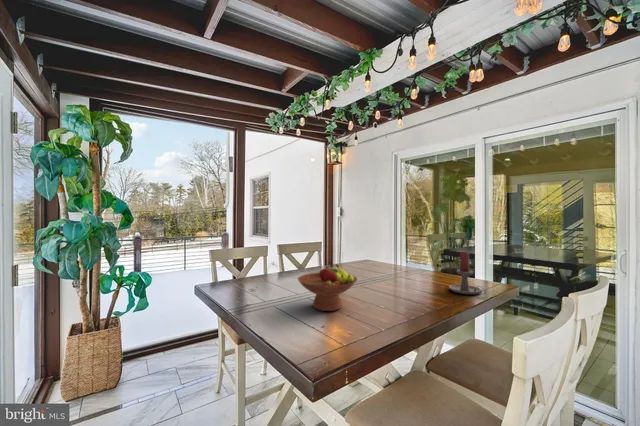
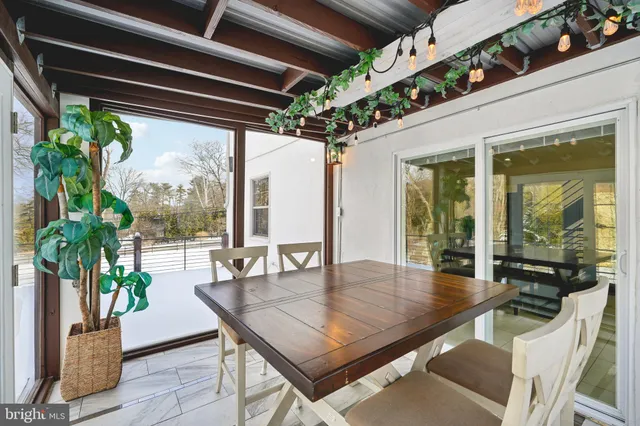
- candle holder (468, 272)
- fruit bowl (327, 286)
